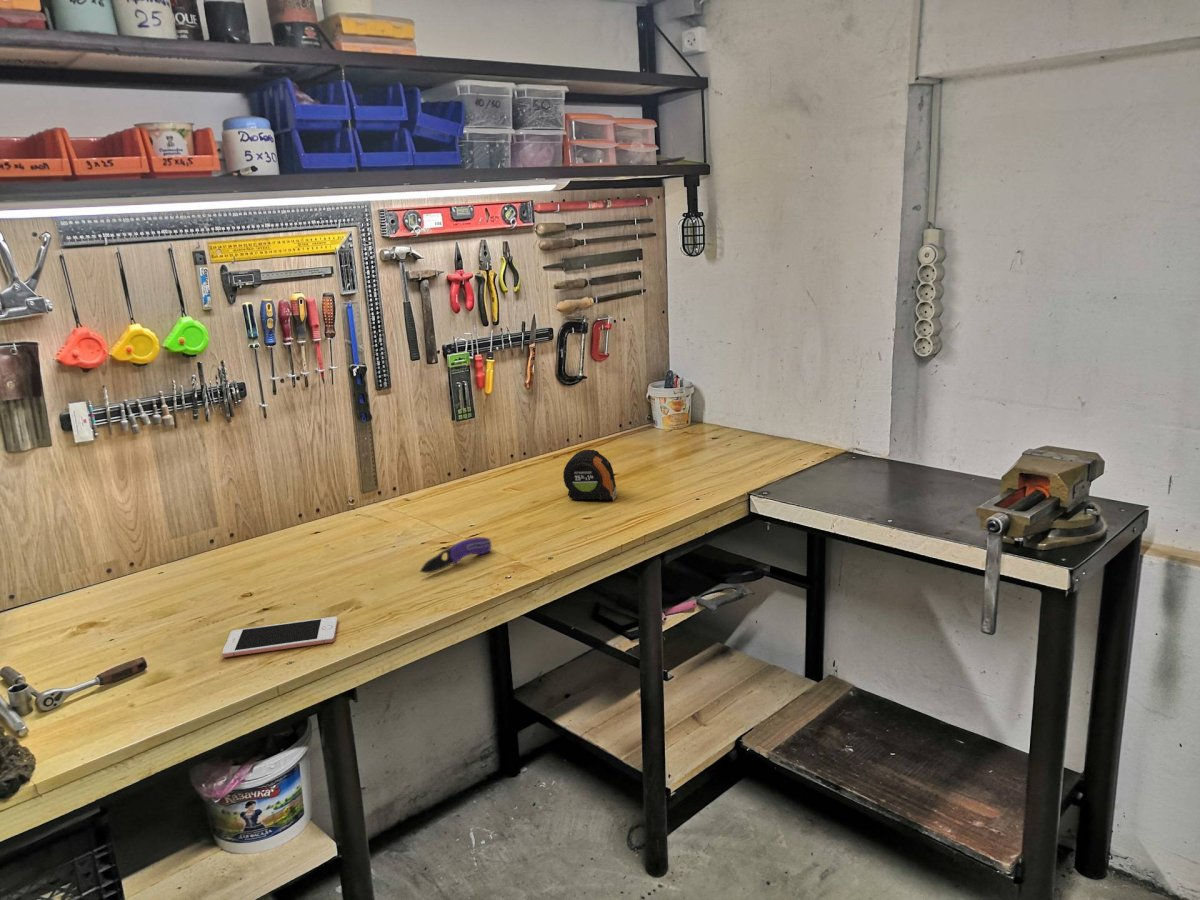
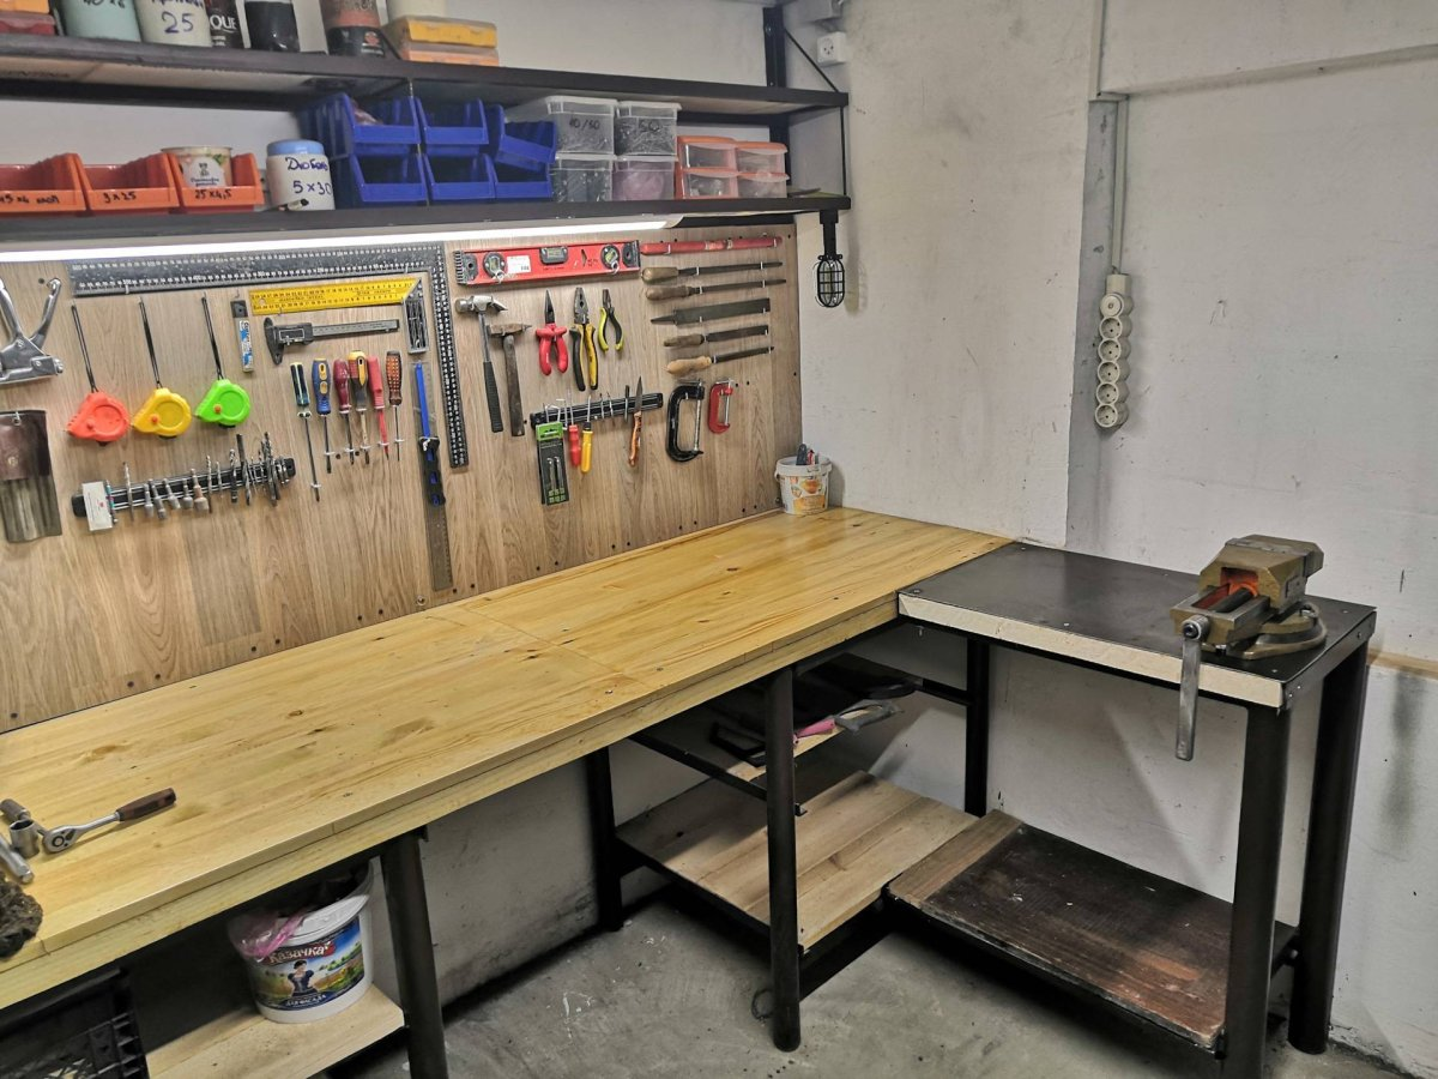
- cell phone (282, 636)
- pocket knife (456, 554)
- tape measure (590, 474)
